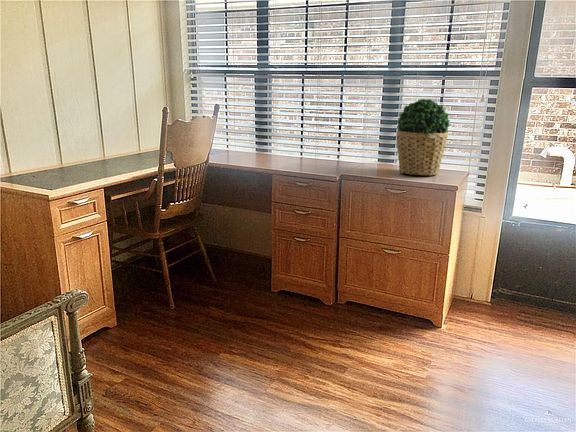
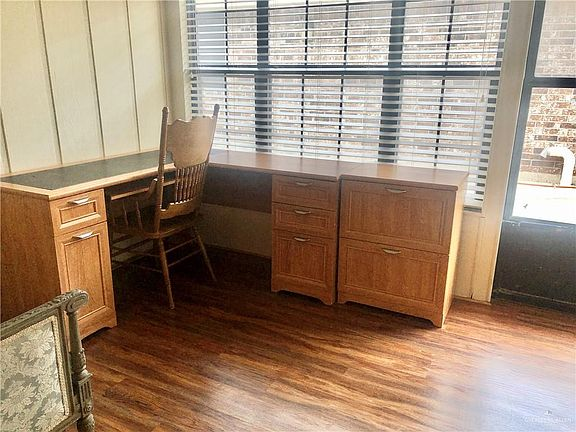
- potted plant (421, 136)
